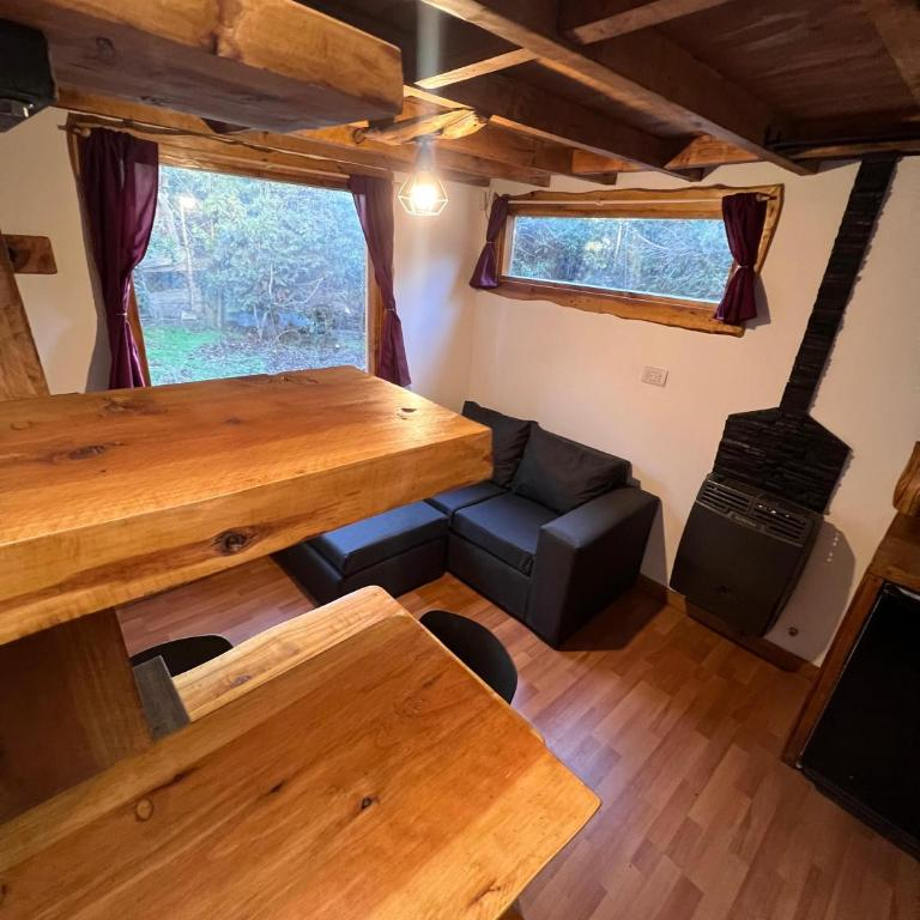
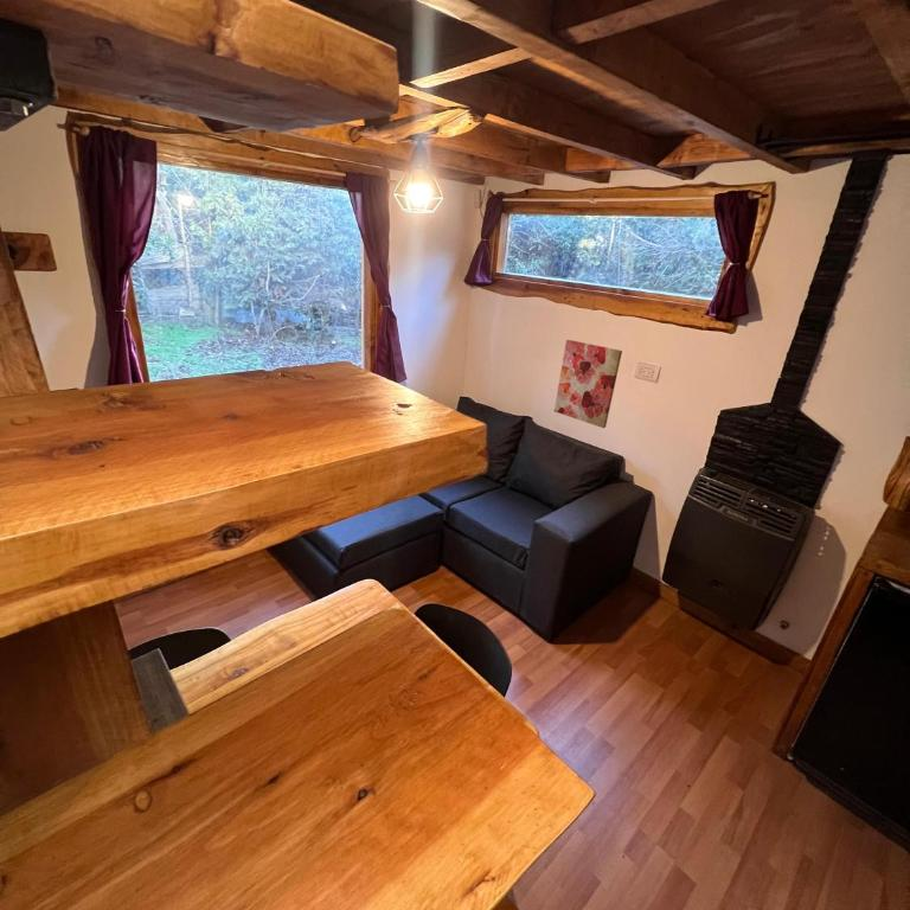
+ wall art (585, 383)
